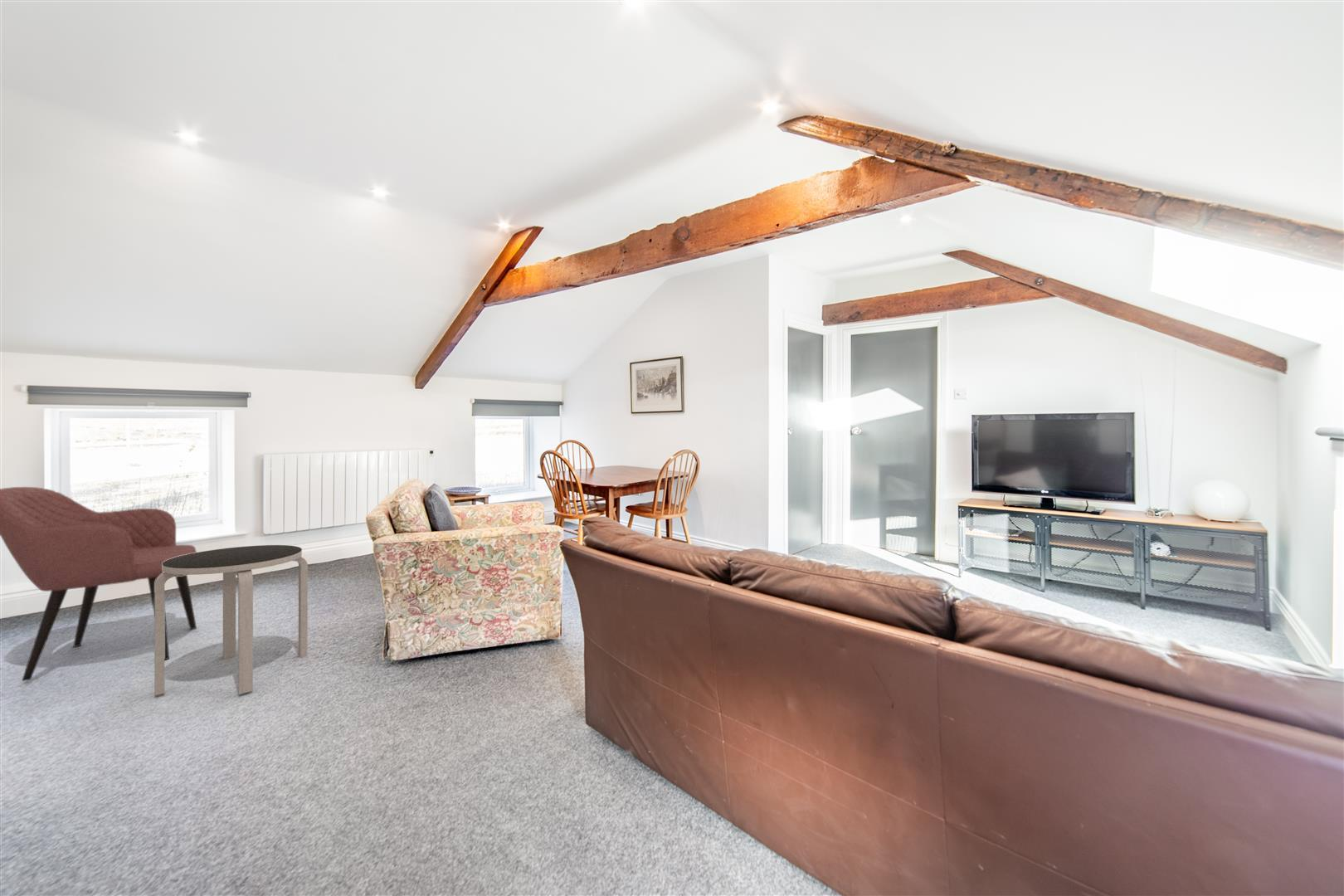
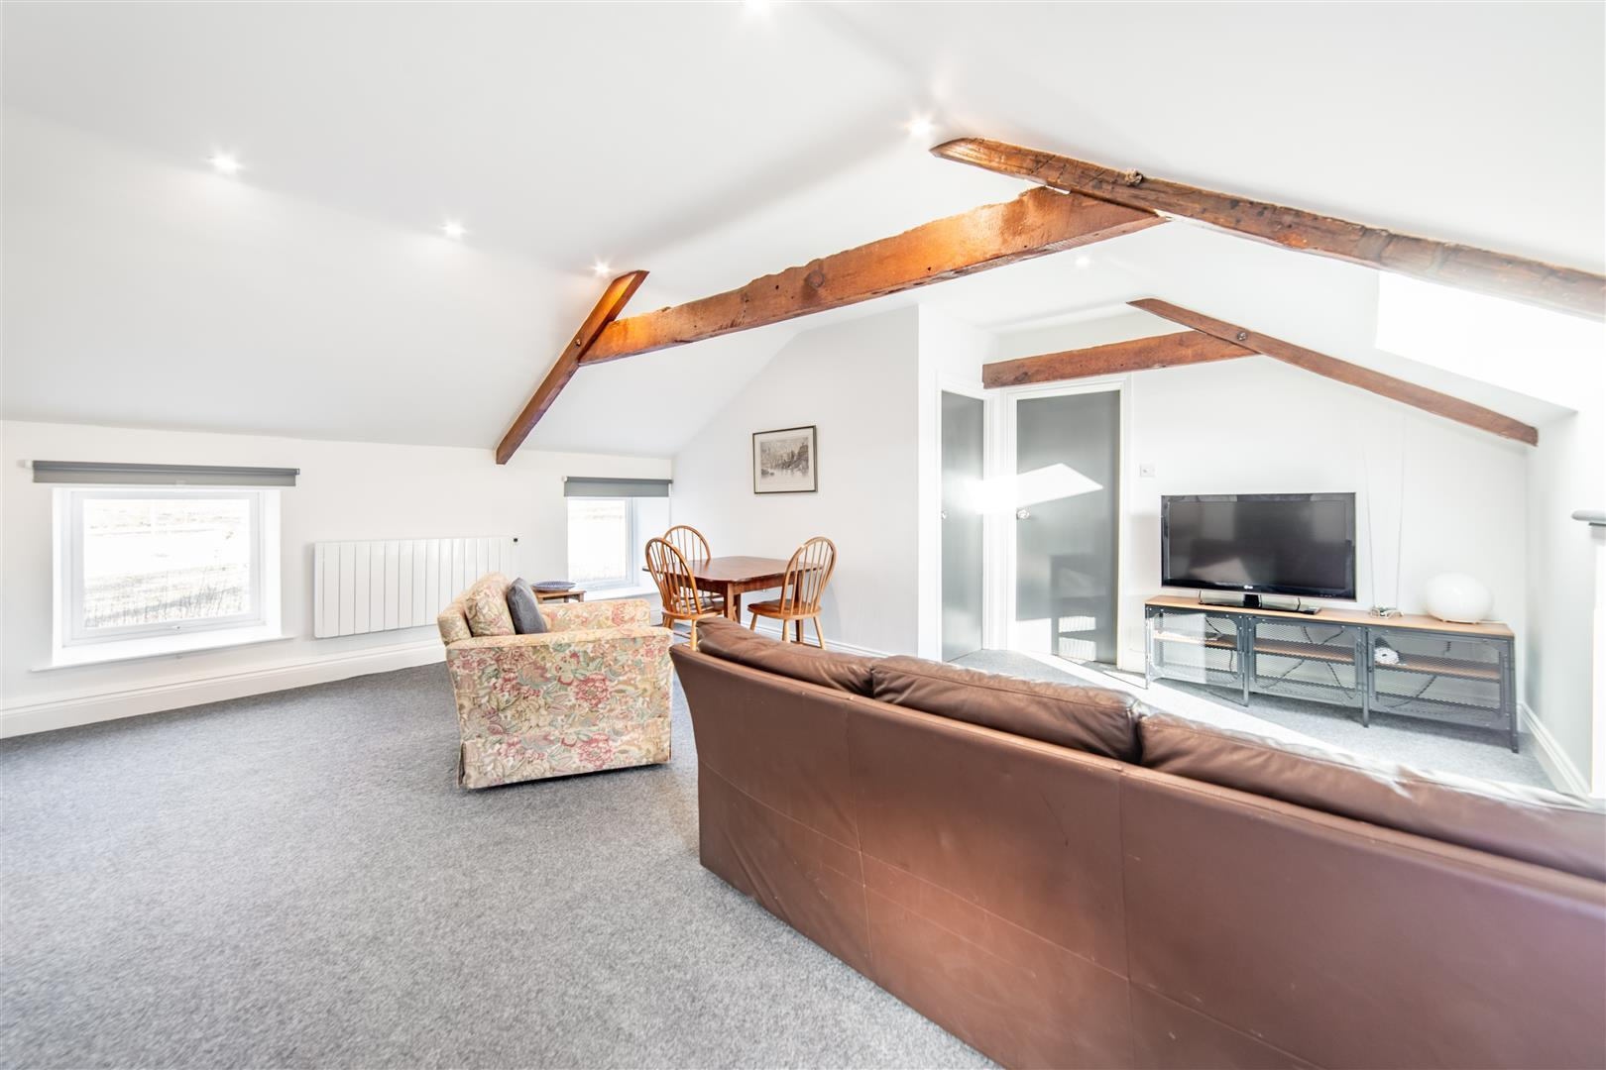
- armchair (105, 569)
- side table (238, 614)
